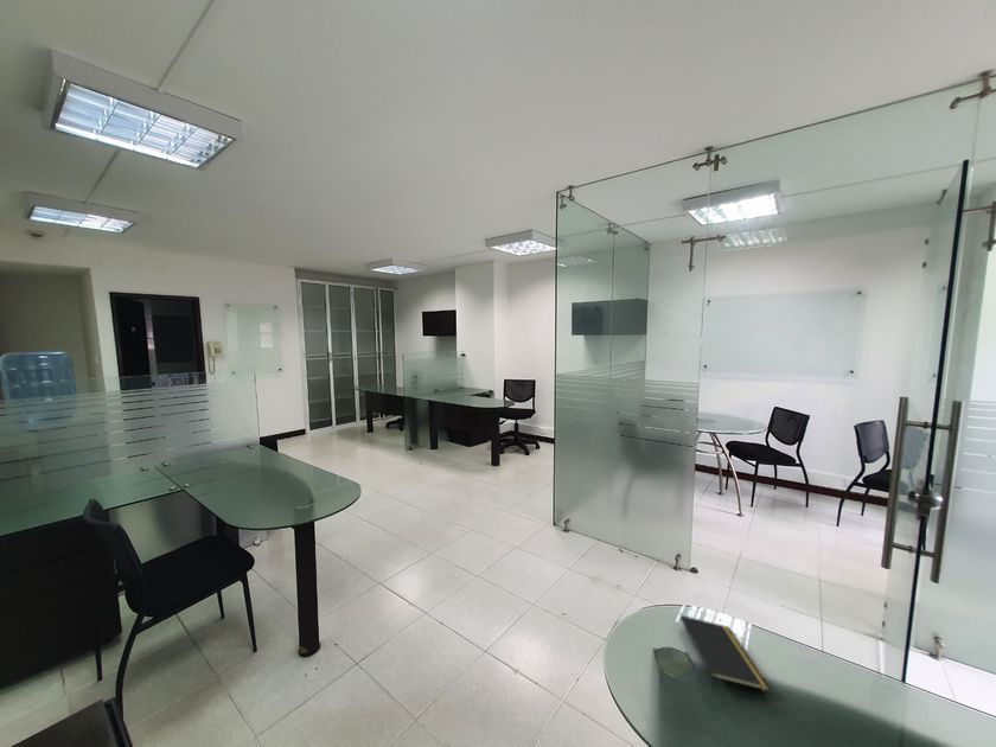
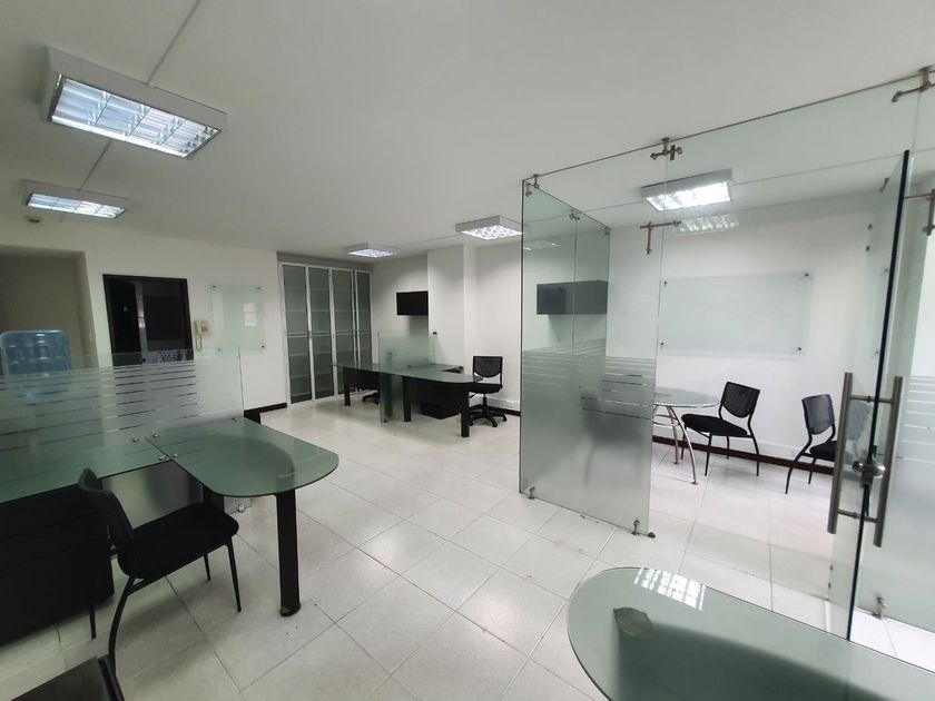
- notepad (720, 649)
